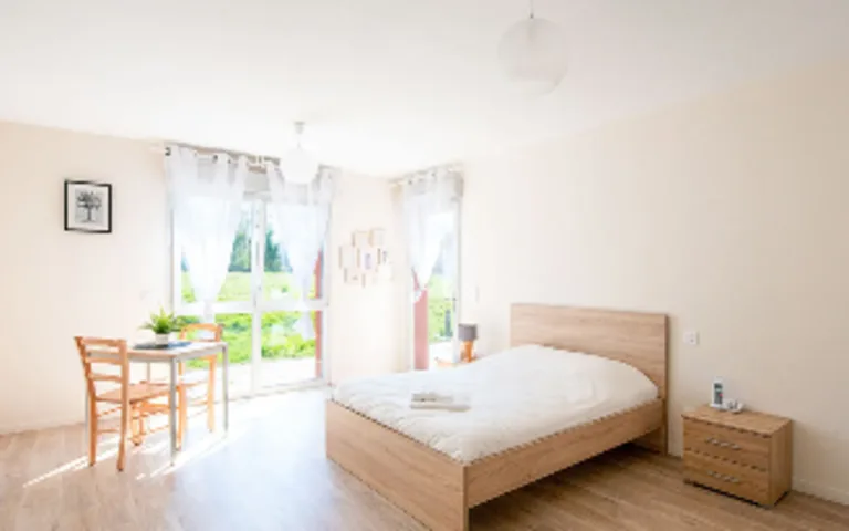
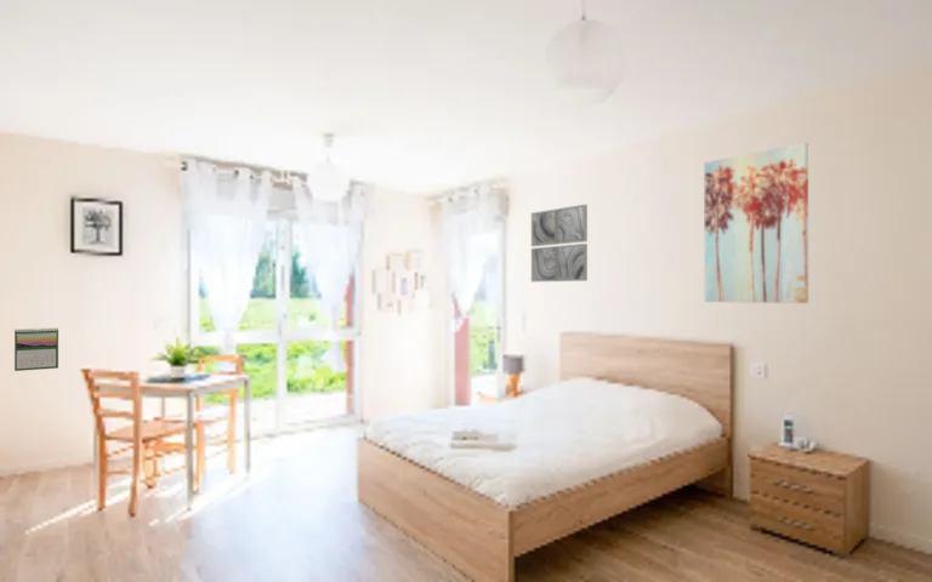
+ wall art (557, 244)
+ calendar (36, 348)
+ wall art (752, 228)
